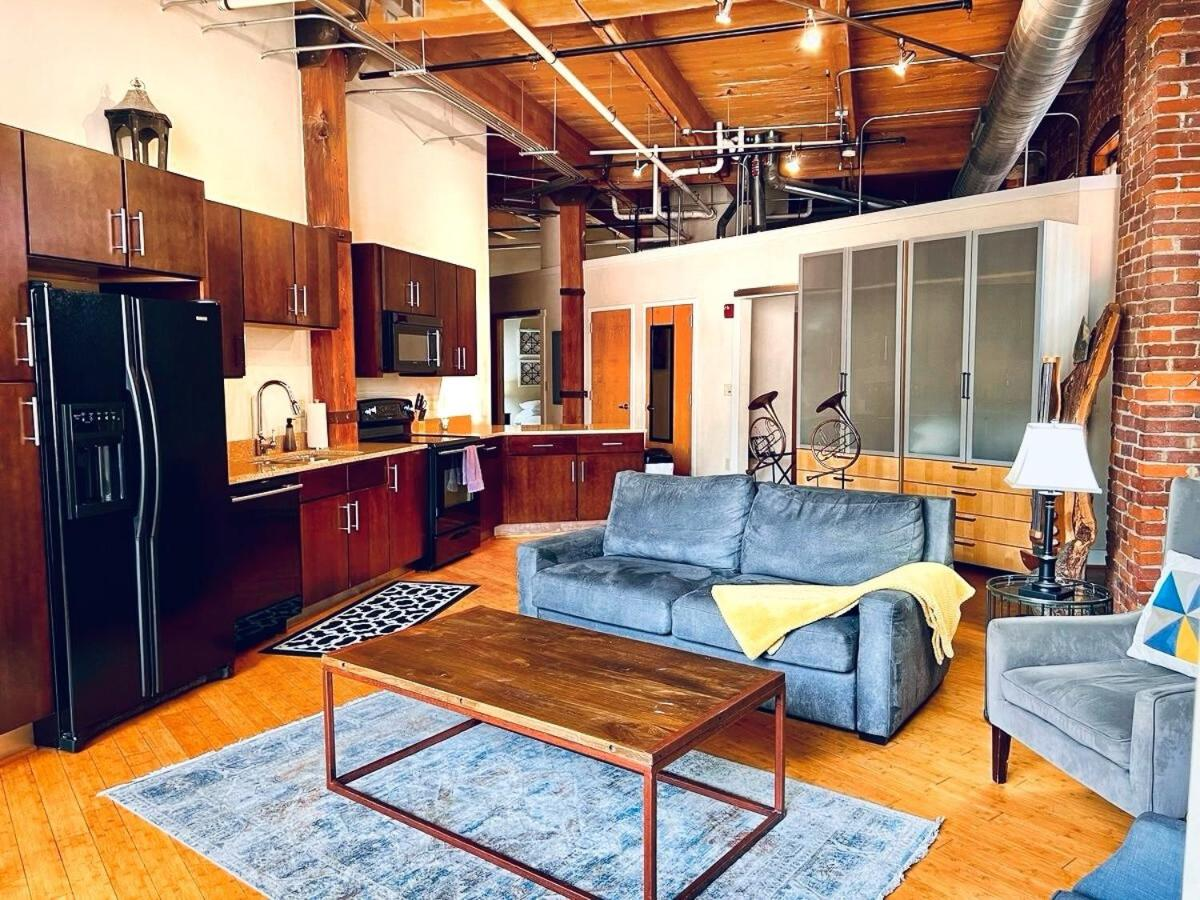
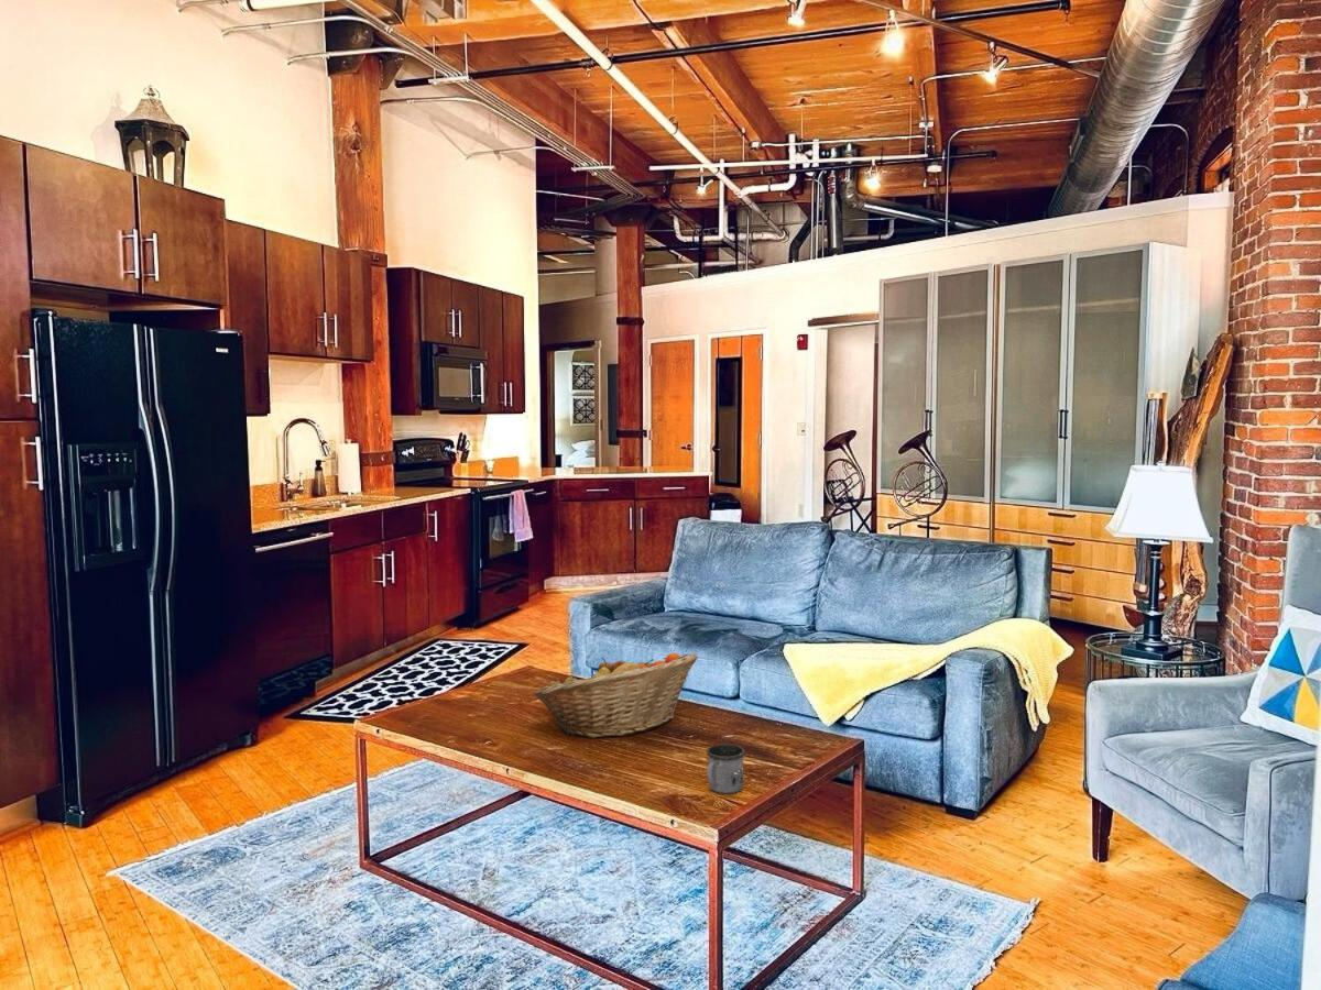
+ mug (722, 770)
+ fruit basket (619, 688)
